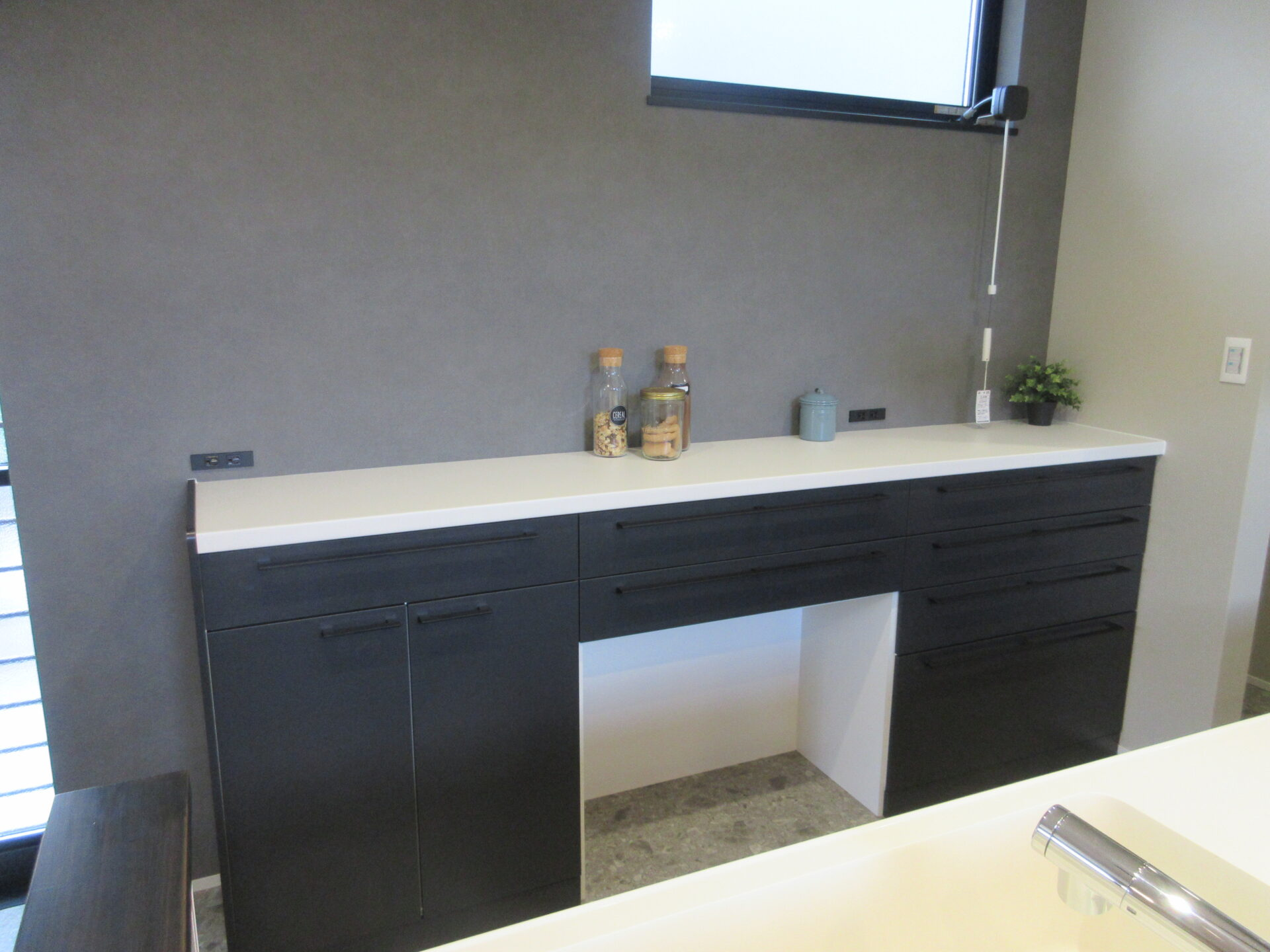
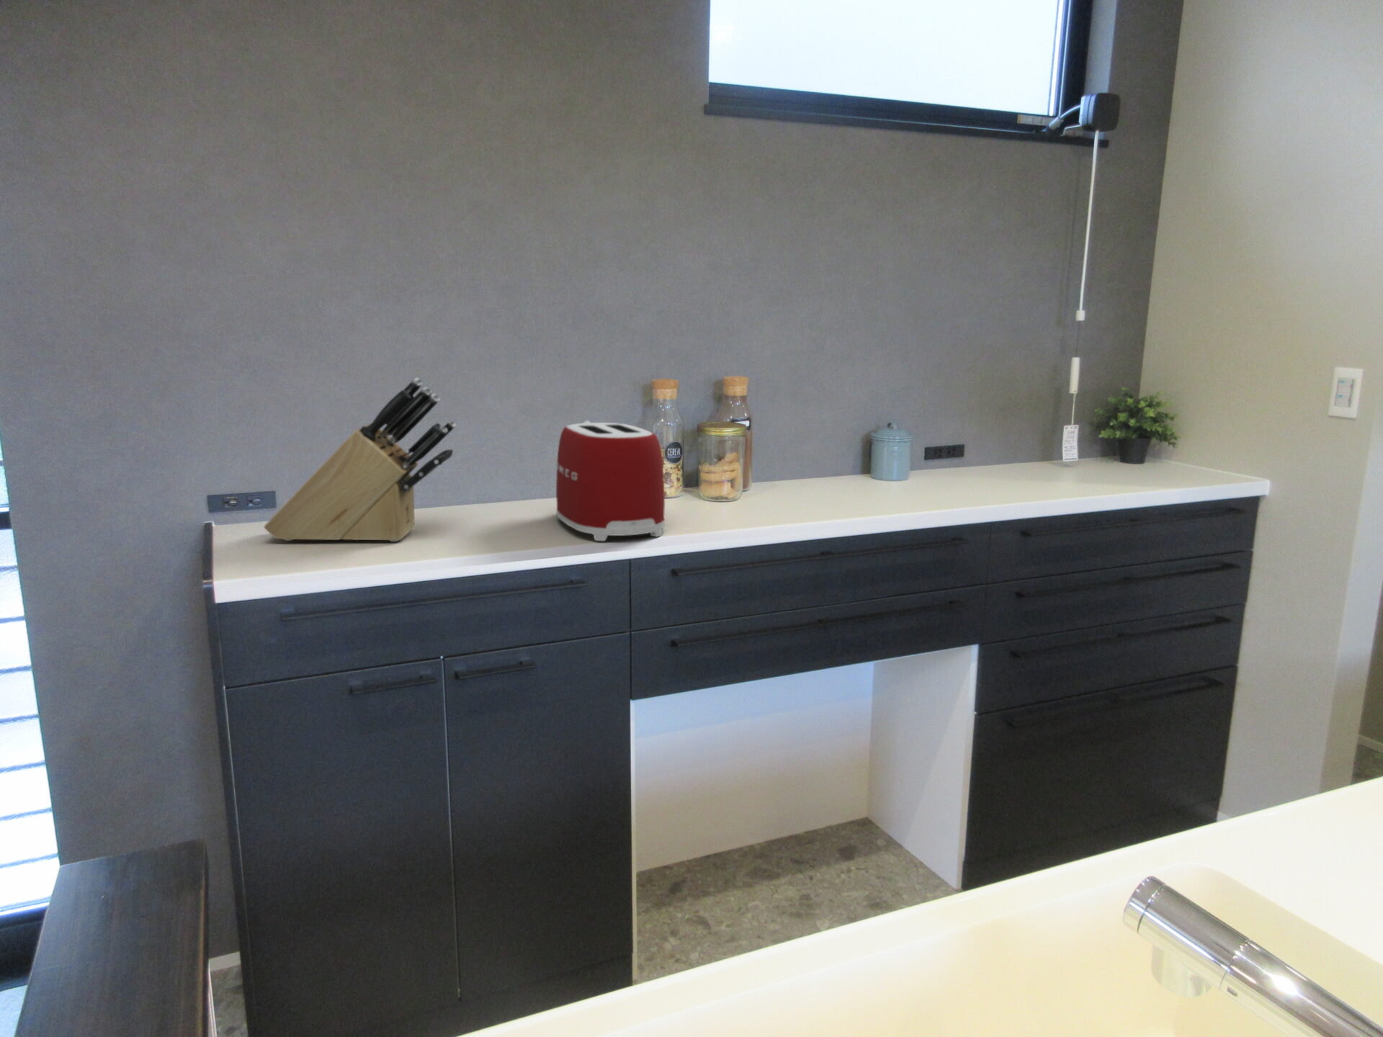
+ toaster (608, 477)
+ knife block (360, 457)
